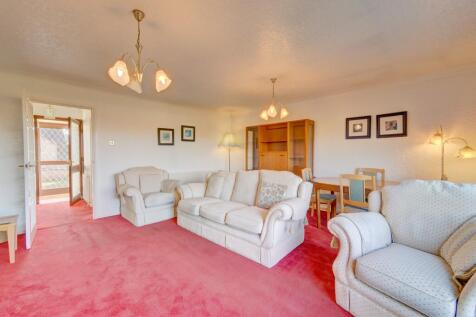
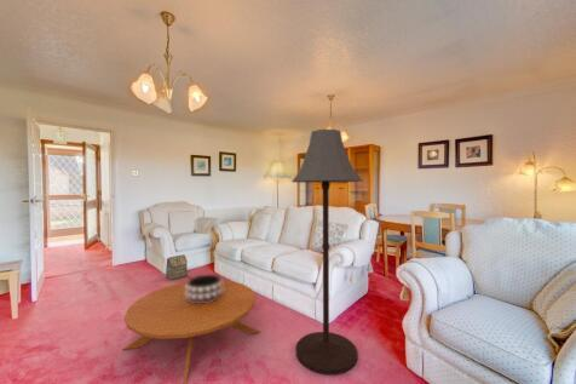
+ coffee table (195, 320)
+ bag (177, 265)
+ floor lamp (326, 242)
+ decorative bowl (203, 287)
